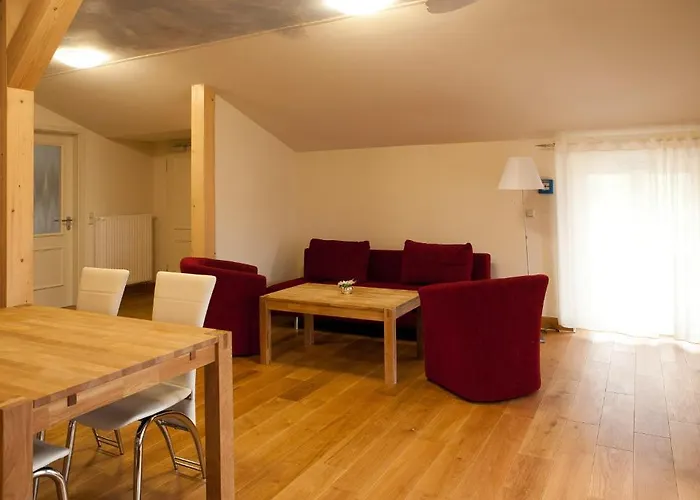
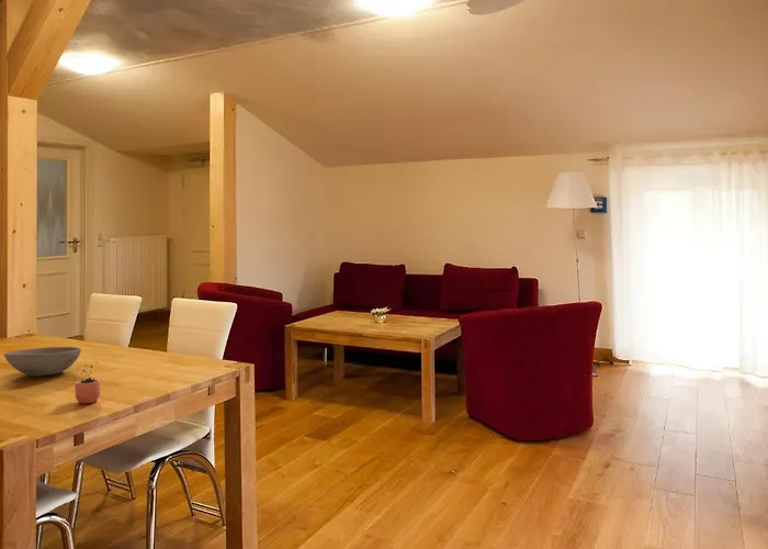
+ cocoa (86, 381)
+ bowl (43, 362)
